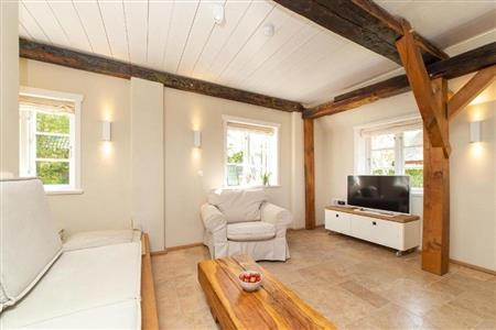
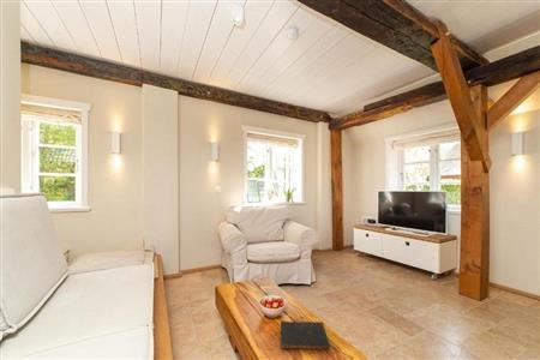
+ book (302, 334)
